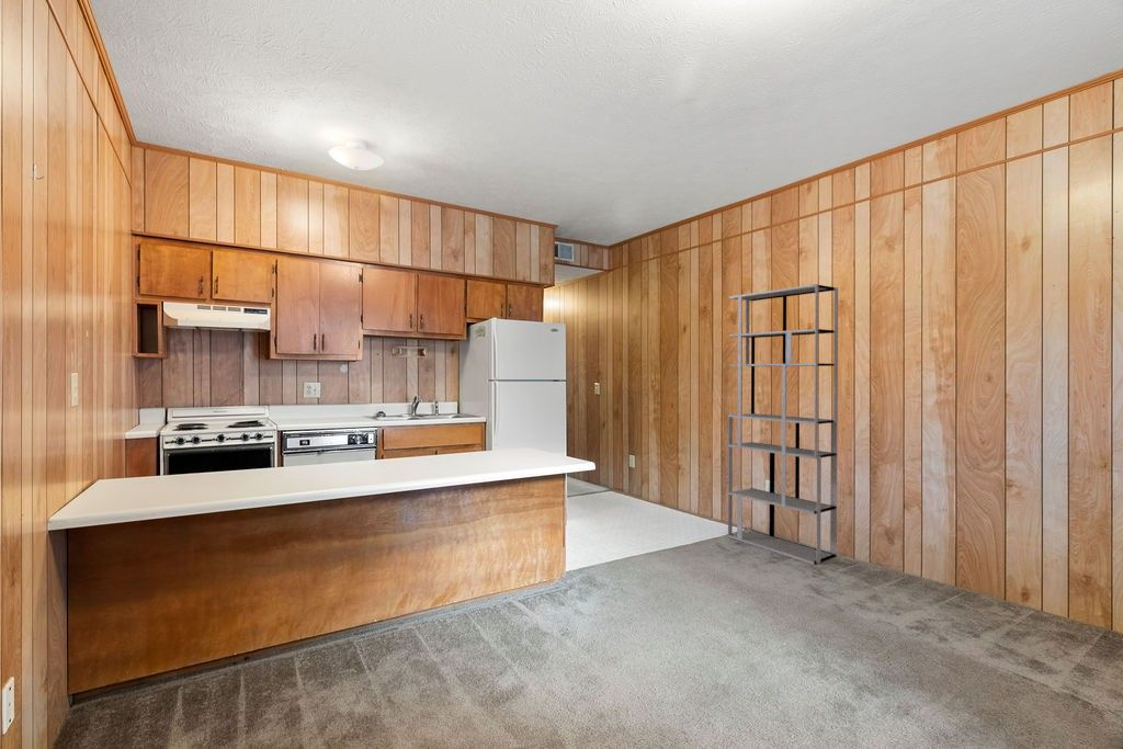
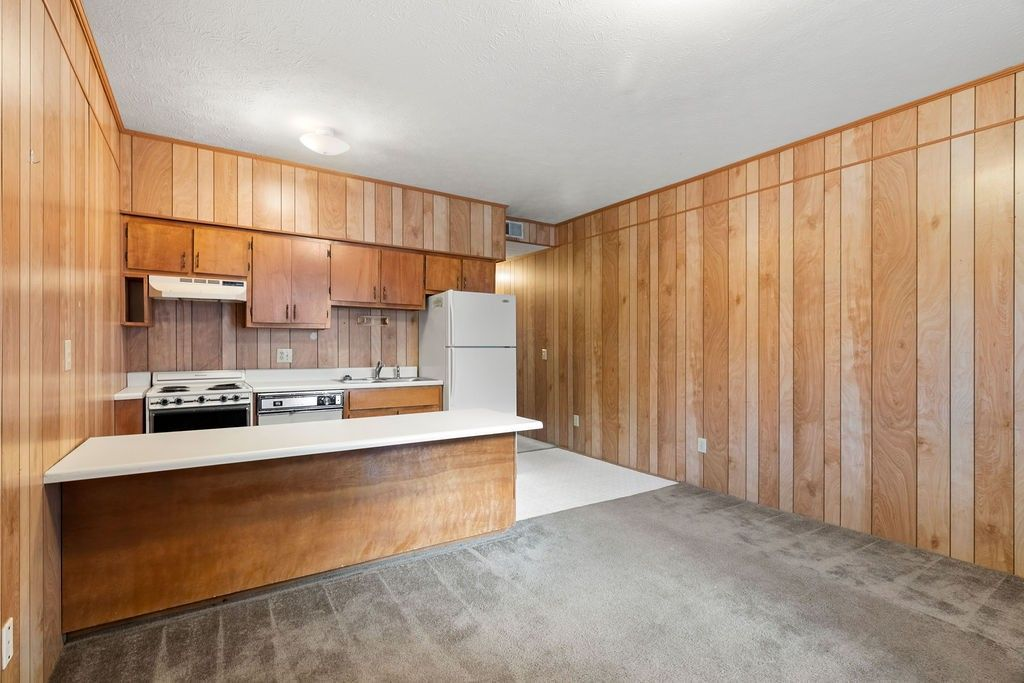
- shelving unit (780, 419)
